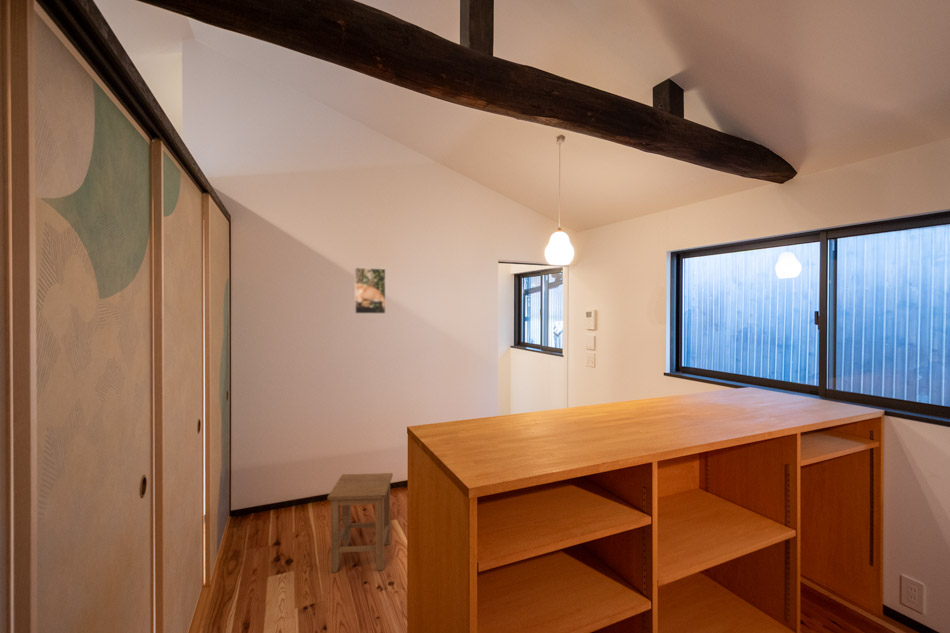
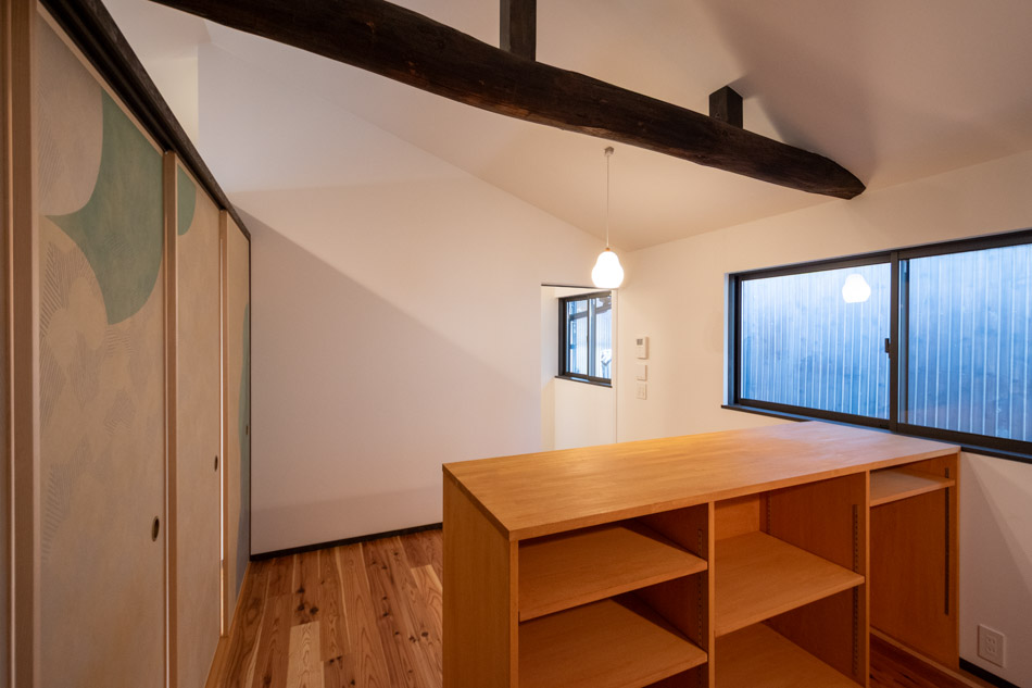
- stool (362, 523)
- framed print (370, 291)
